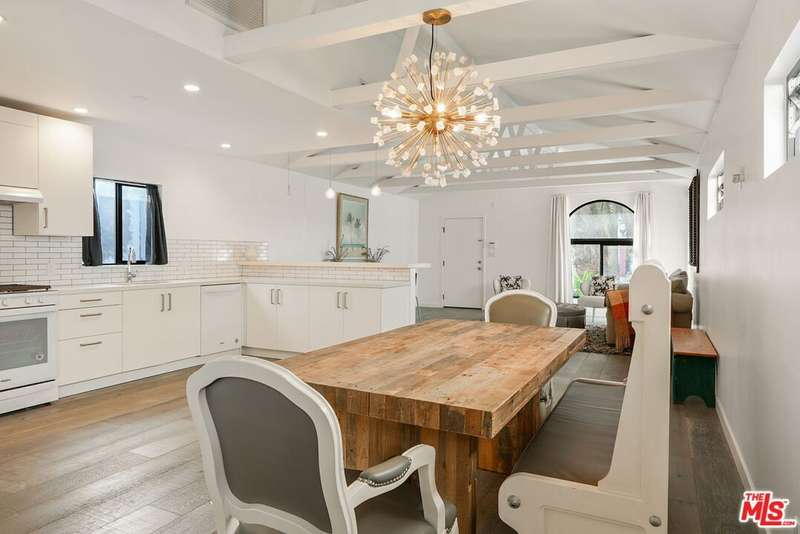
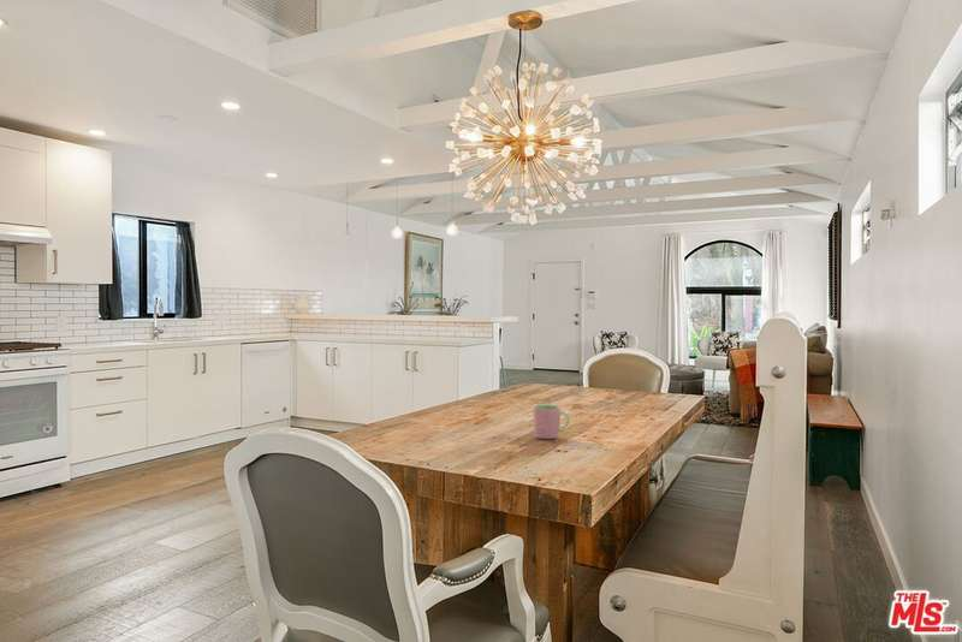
+ cup (551, 422)
